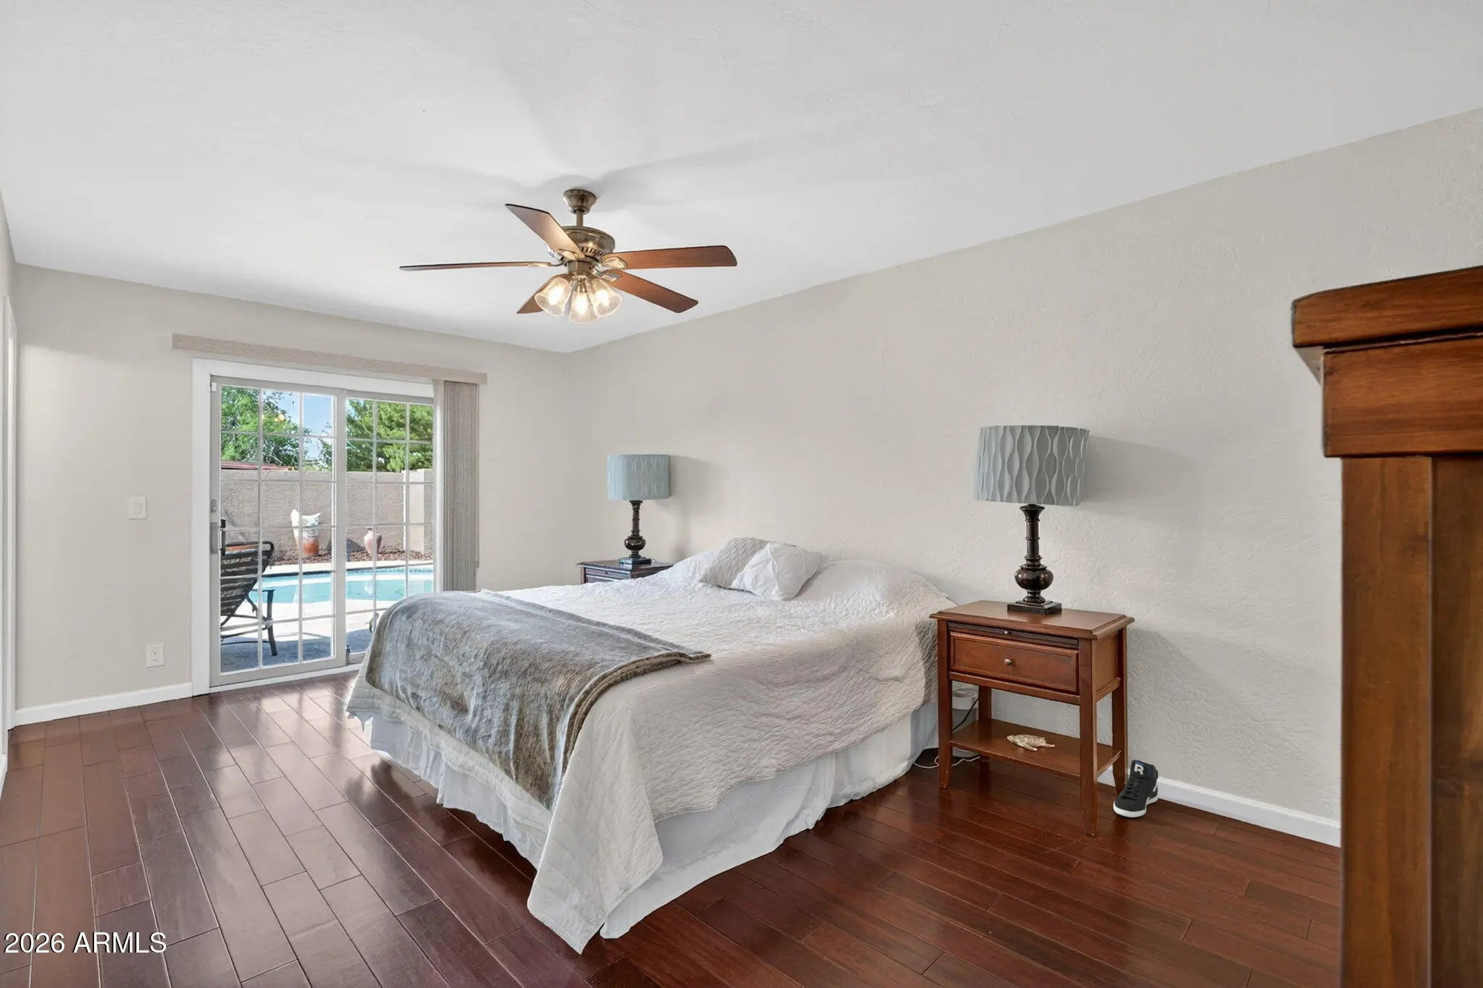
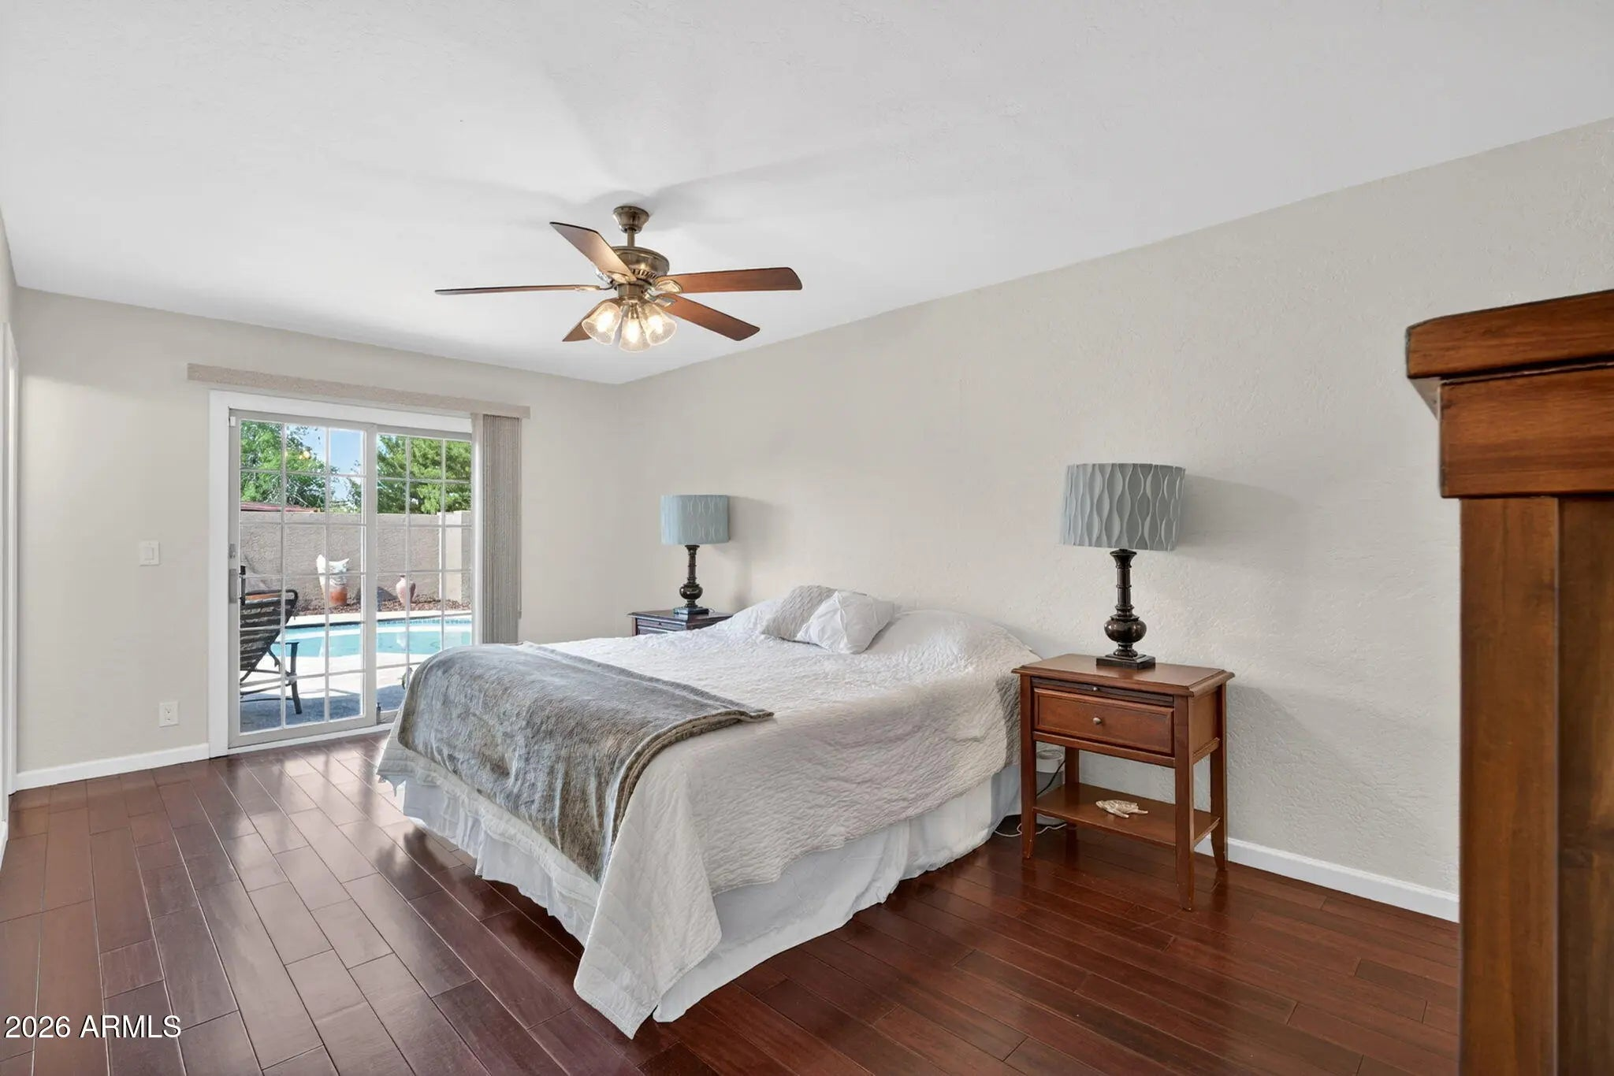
- sneaker (1134, 784)
